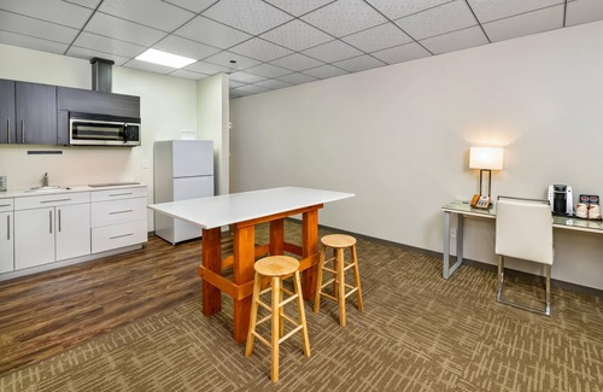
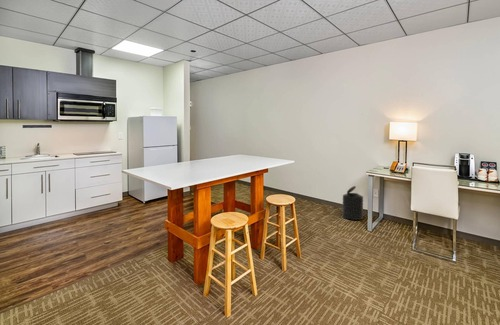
+ trash can (352, 201)
